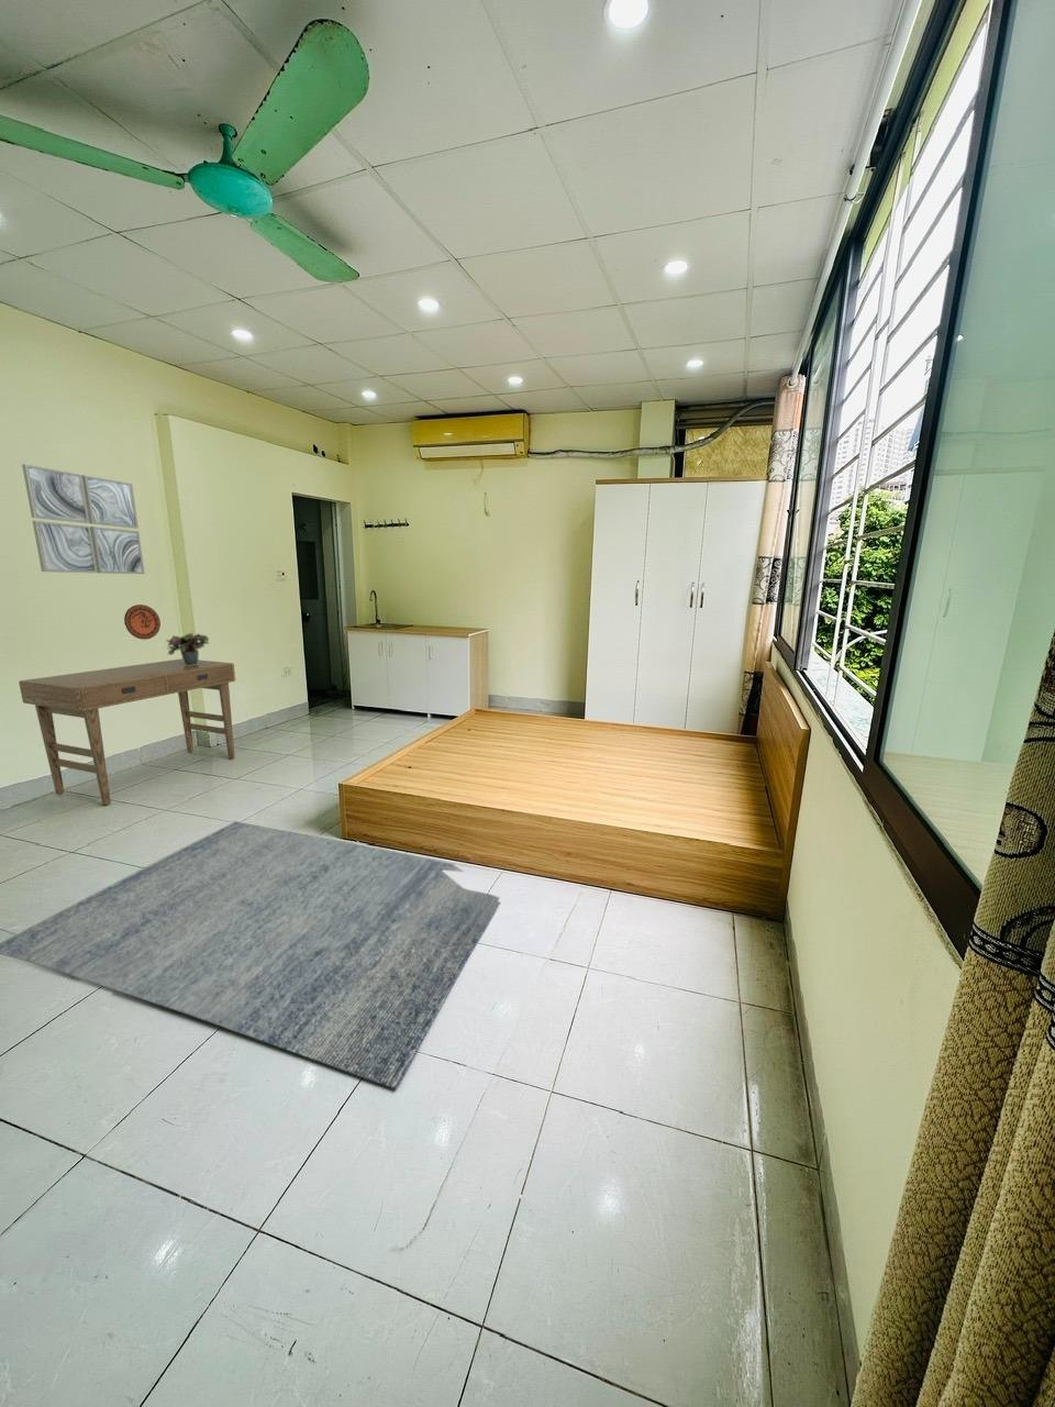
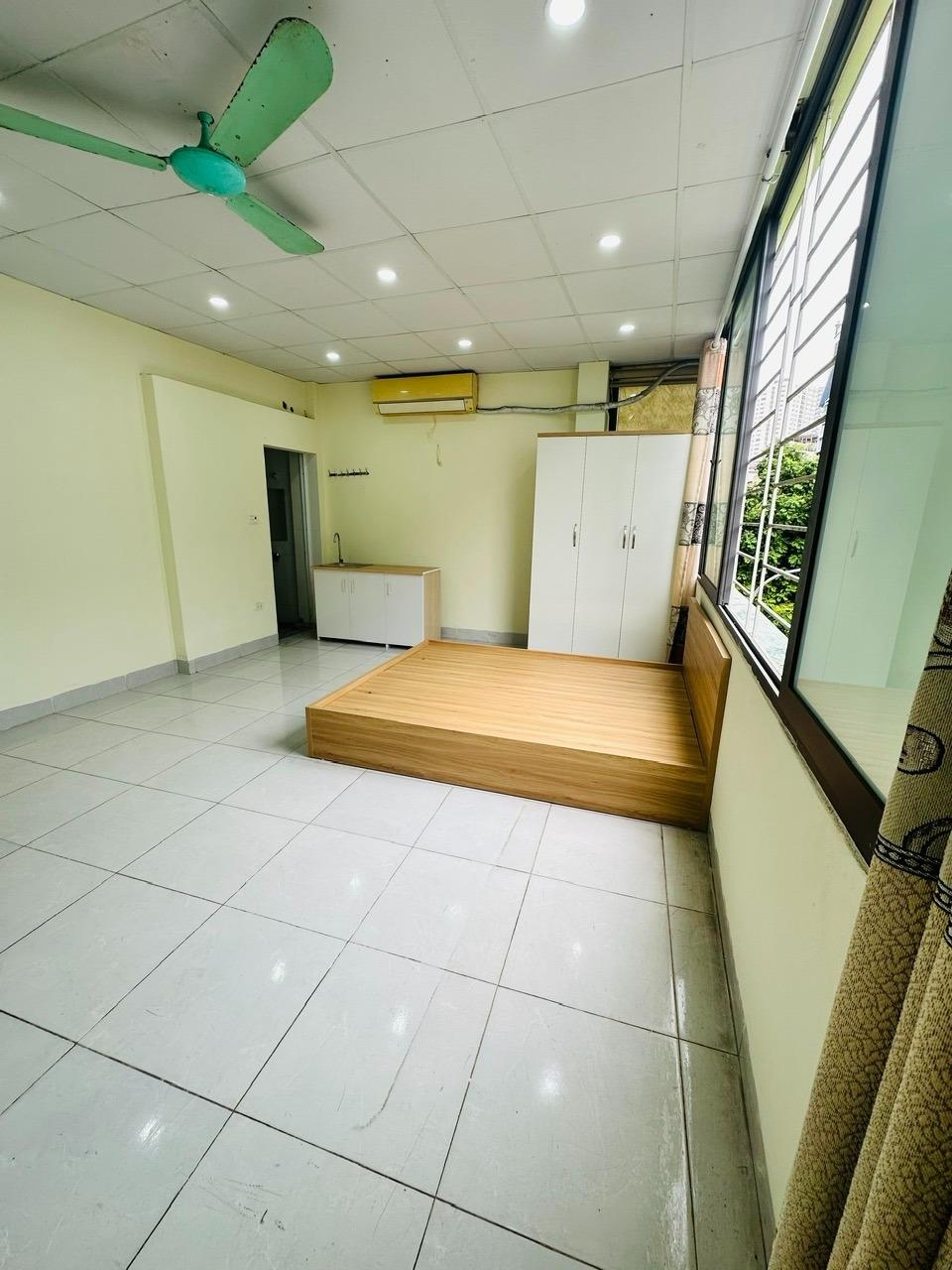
- rug (287, 908)
- potted plant (188, 648)
- decorative plate (142, 622)
- desk (141, 699)
- wall art (90, 523)
